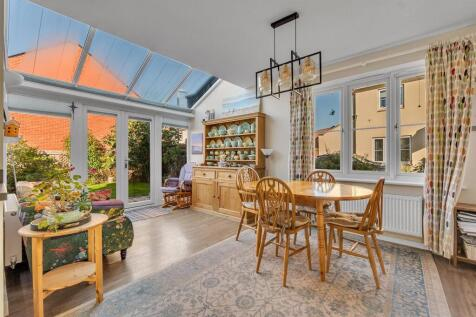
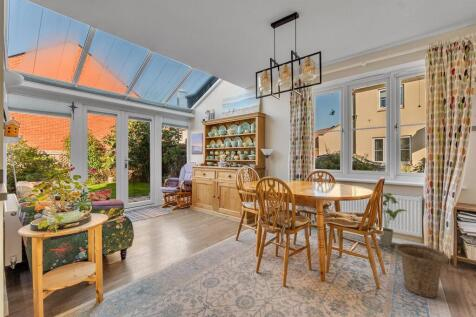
+ basket (420, 270)
+ house plant (390, 219)
